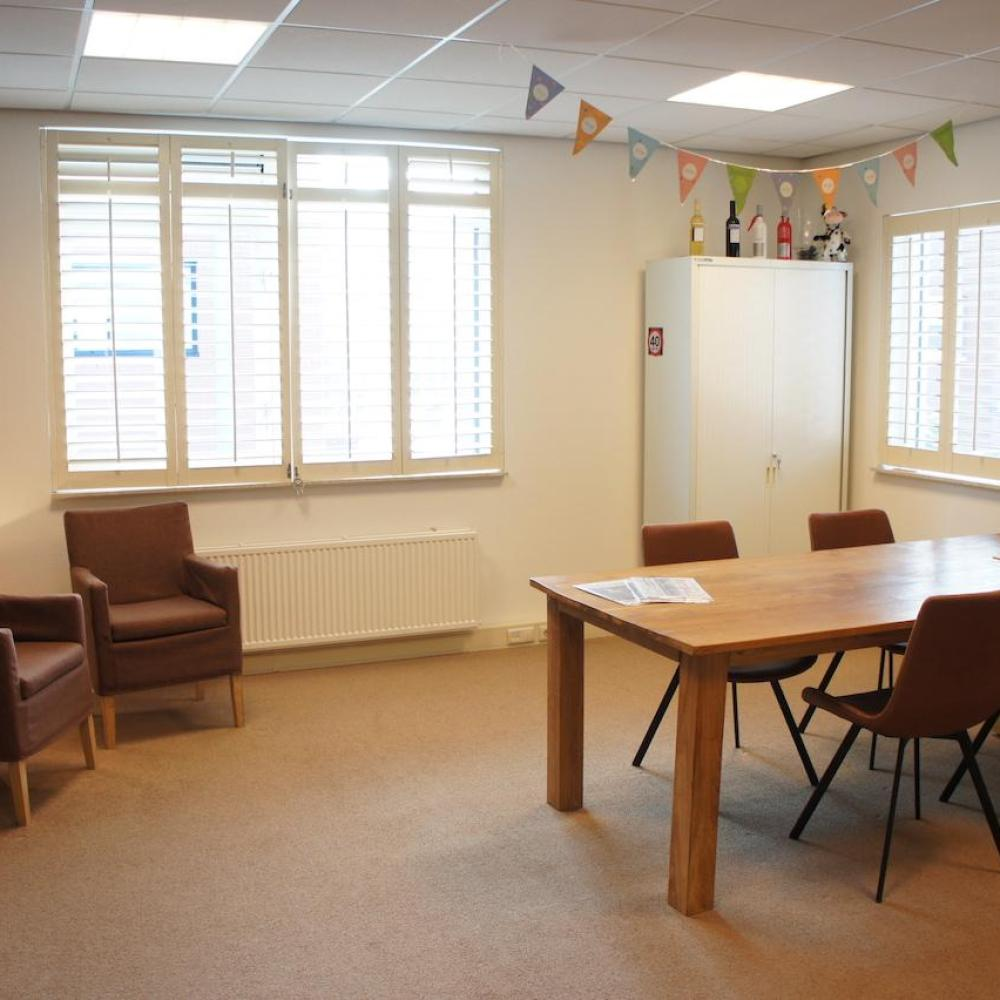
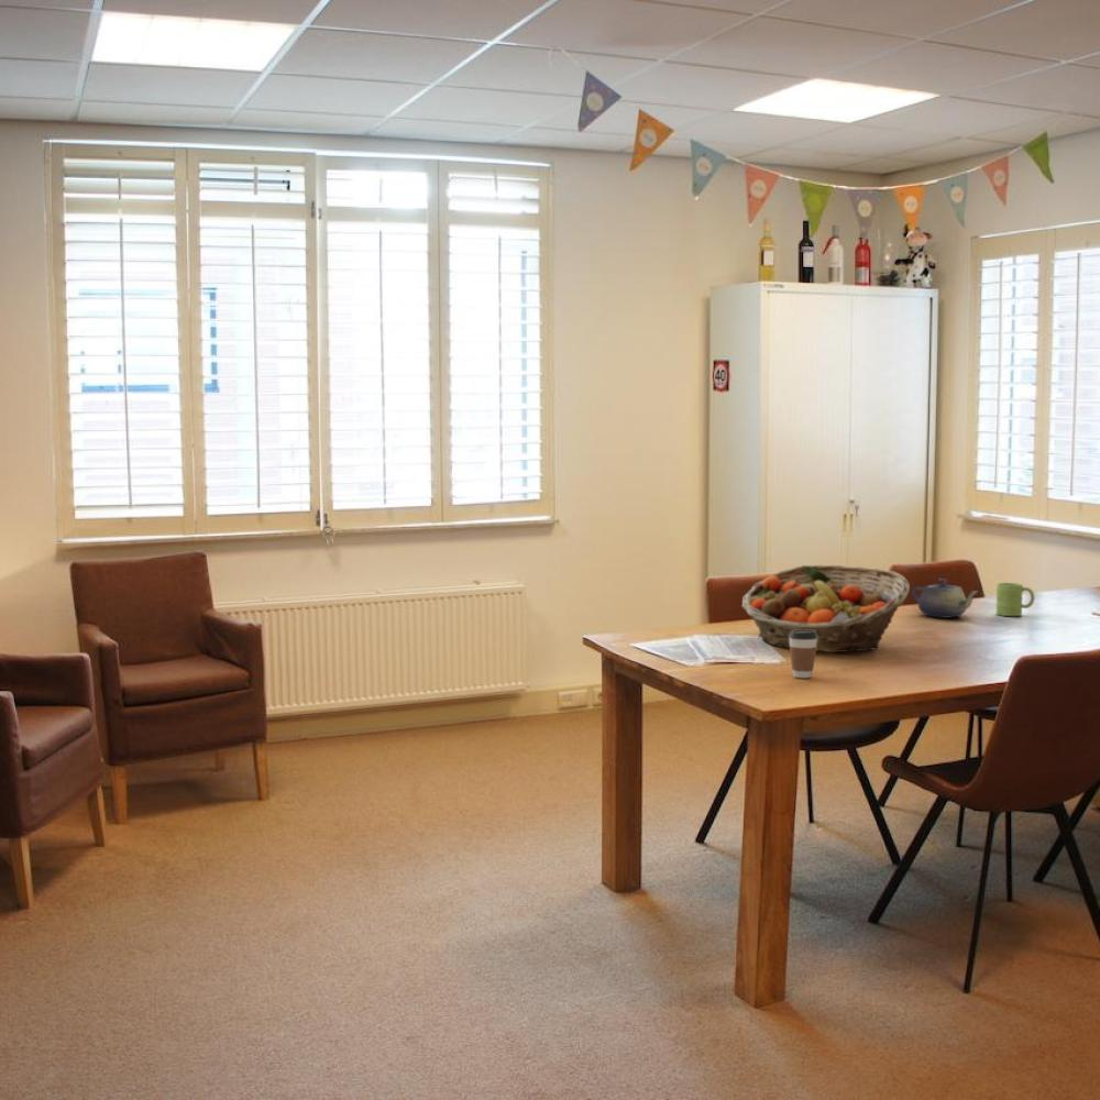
+ mug (1014, 600)
+ teapot (944, 597)
+ fruit basket (824, 607)
+ coffee cup (802, 653)
